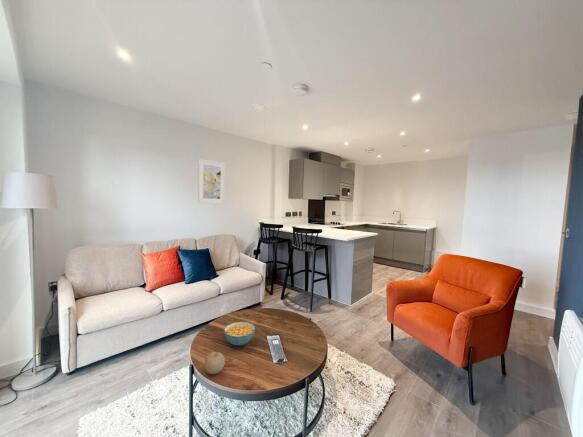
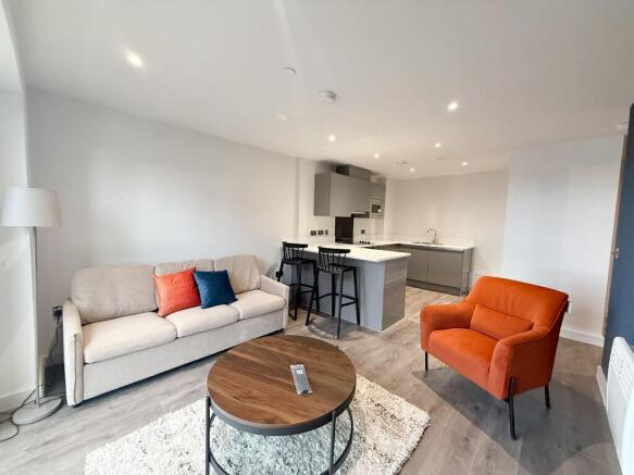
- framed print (212, 182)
- cereal bowl (239, 335)
- fruit (214, 363)
